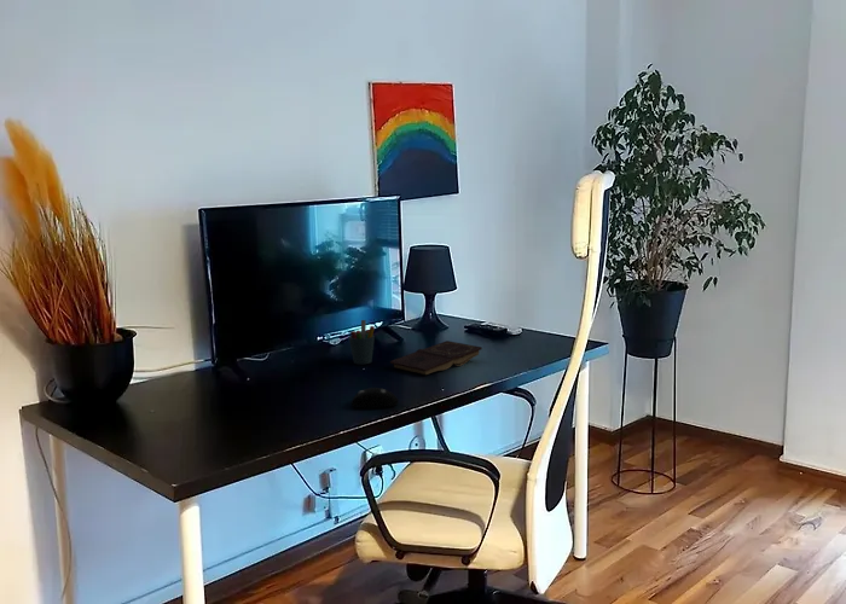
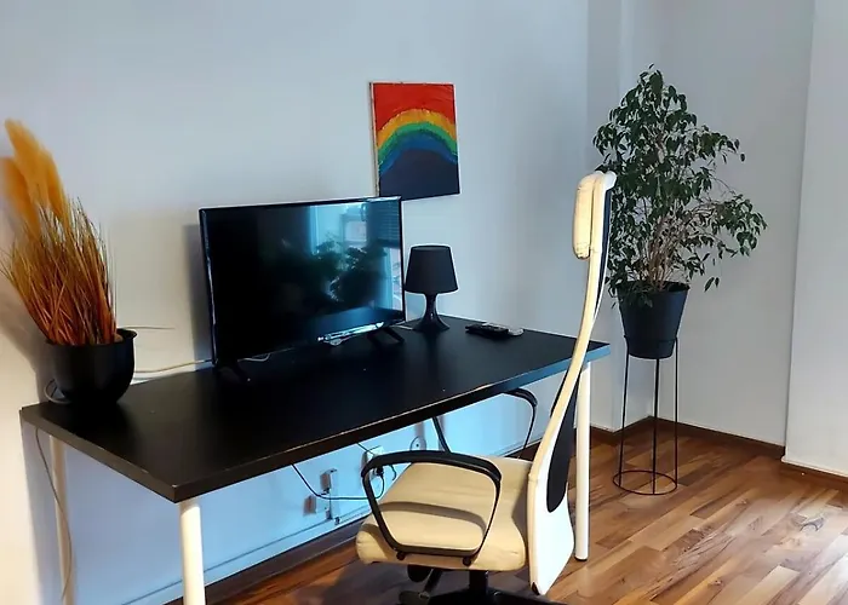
- pen holder (361, 342)
- book (435, 356)
- computer mouse (375, 396)
